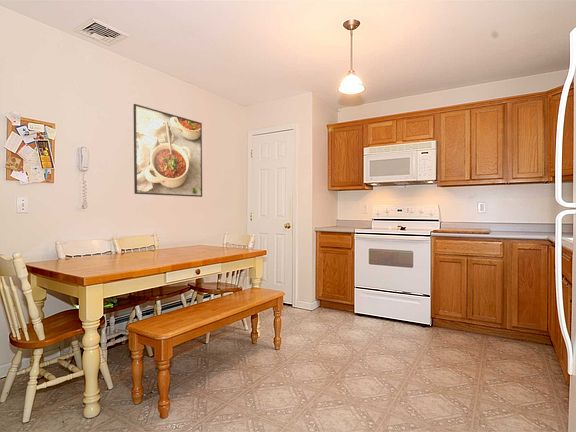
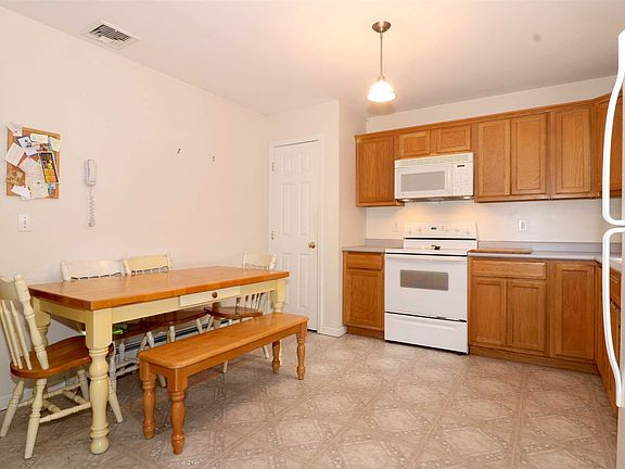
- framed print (171, 155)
